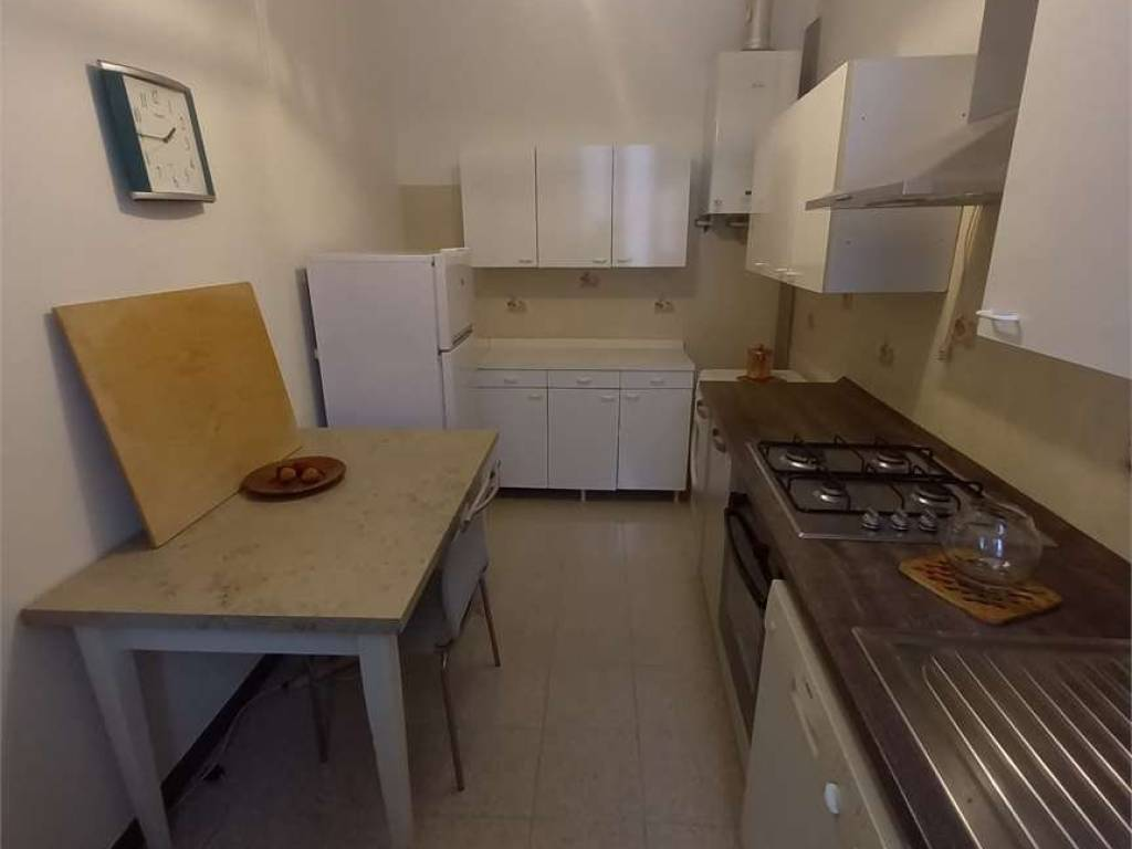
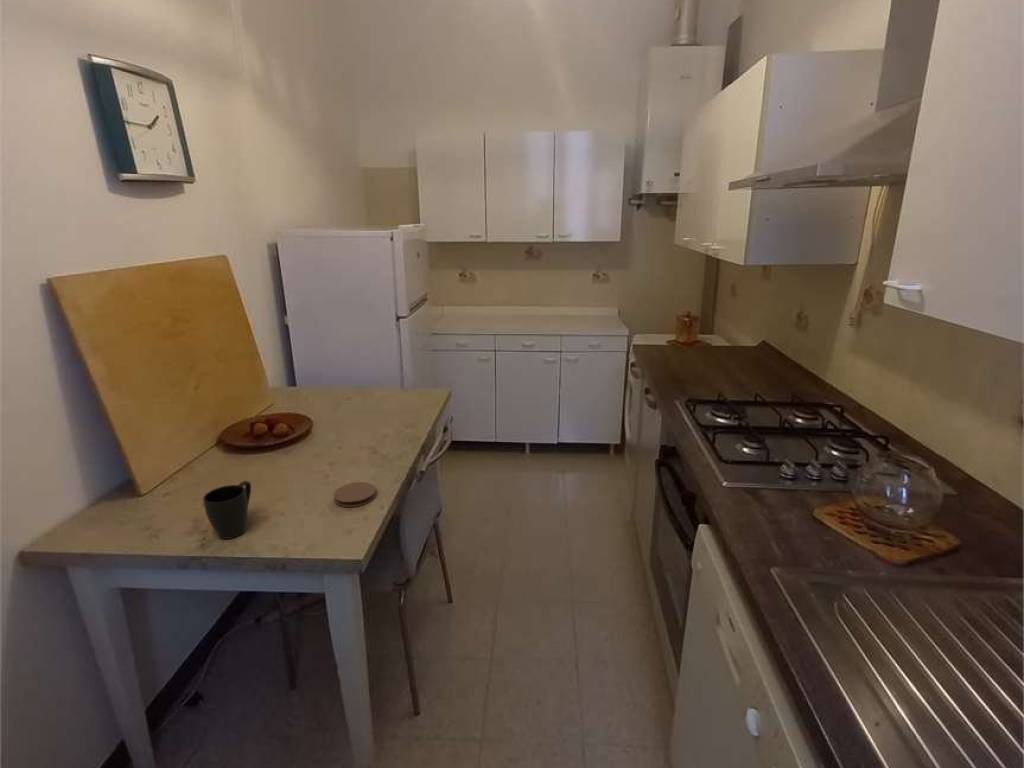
+ mug (233, 508)
+ coaster (355, 494)
